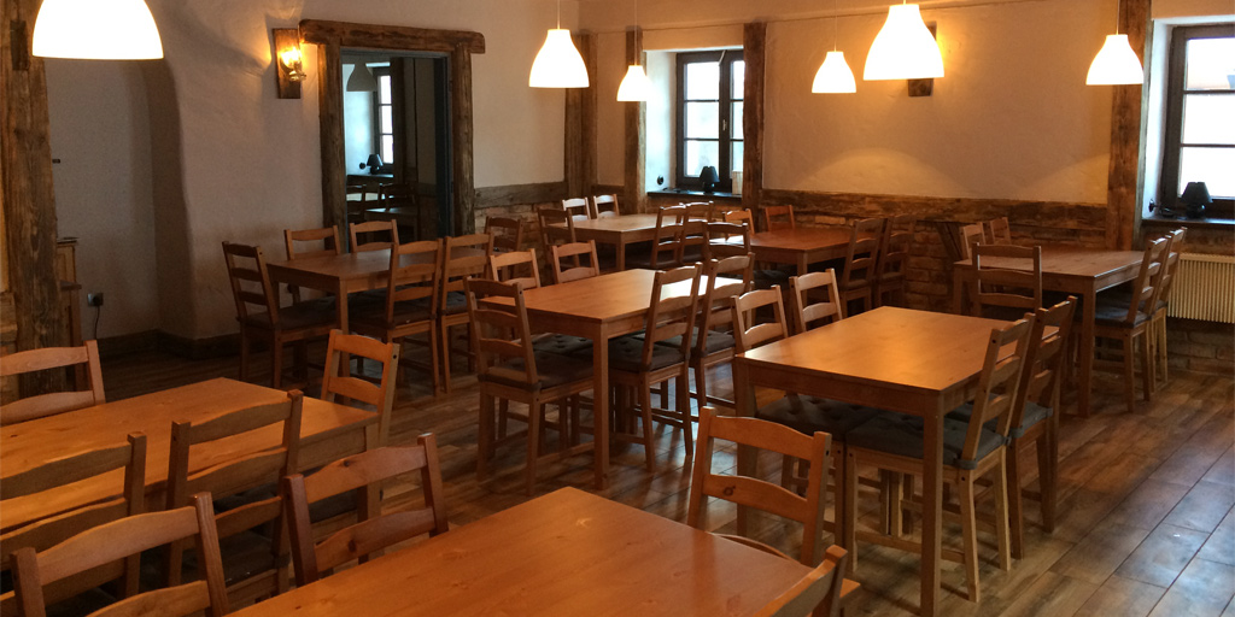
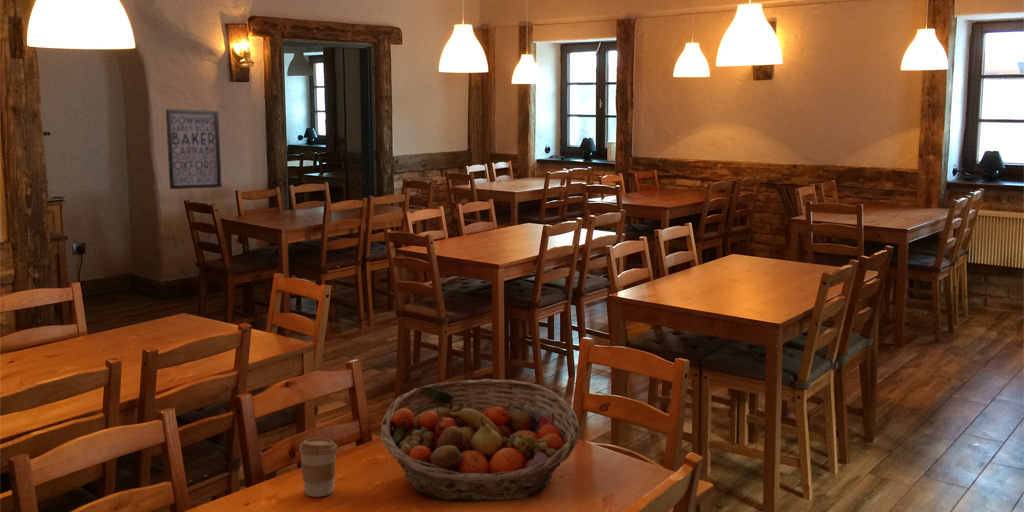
+ fruit basket (480, 438)
+ coffee cup (318, 465)
+ wall art (194, 149)
